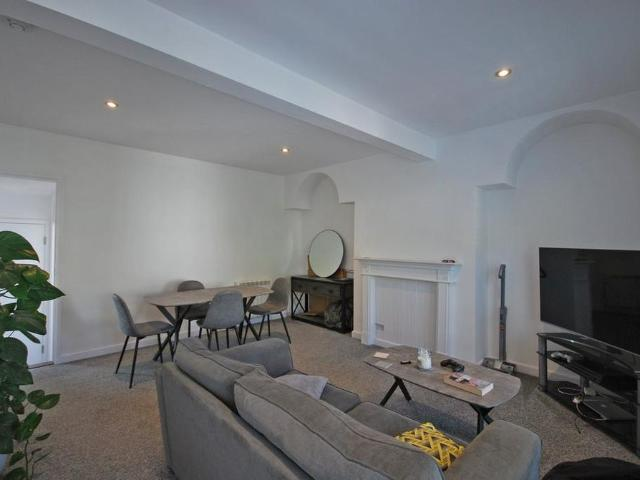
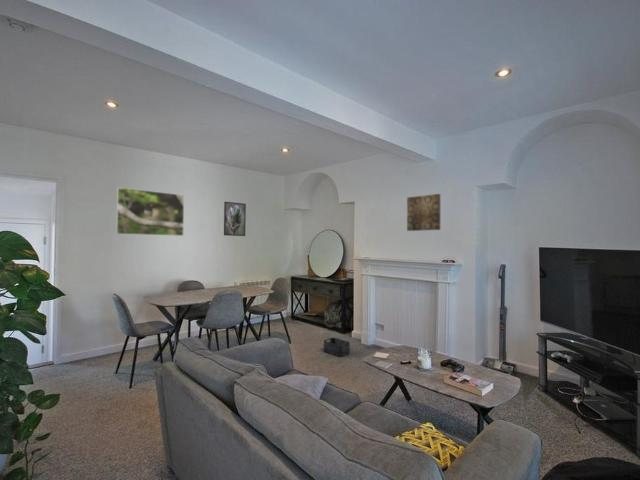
+ wall art (423, 213)
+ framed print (152, 213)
+ storage bin (336, 346)
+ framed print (235, 219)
